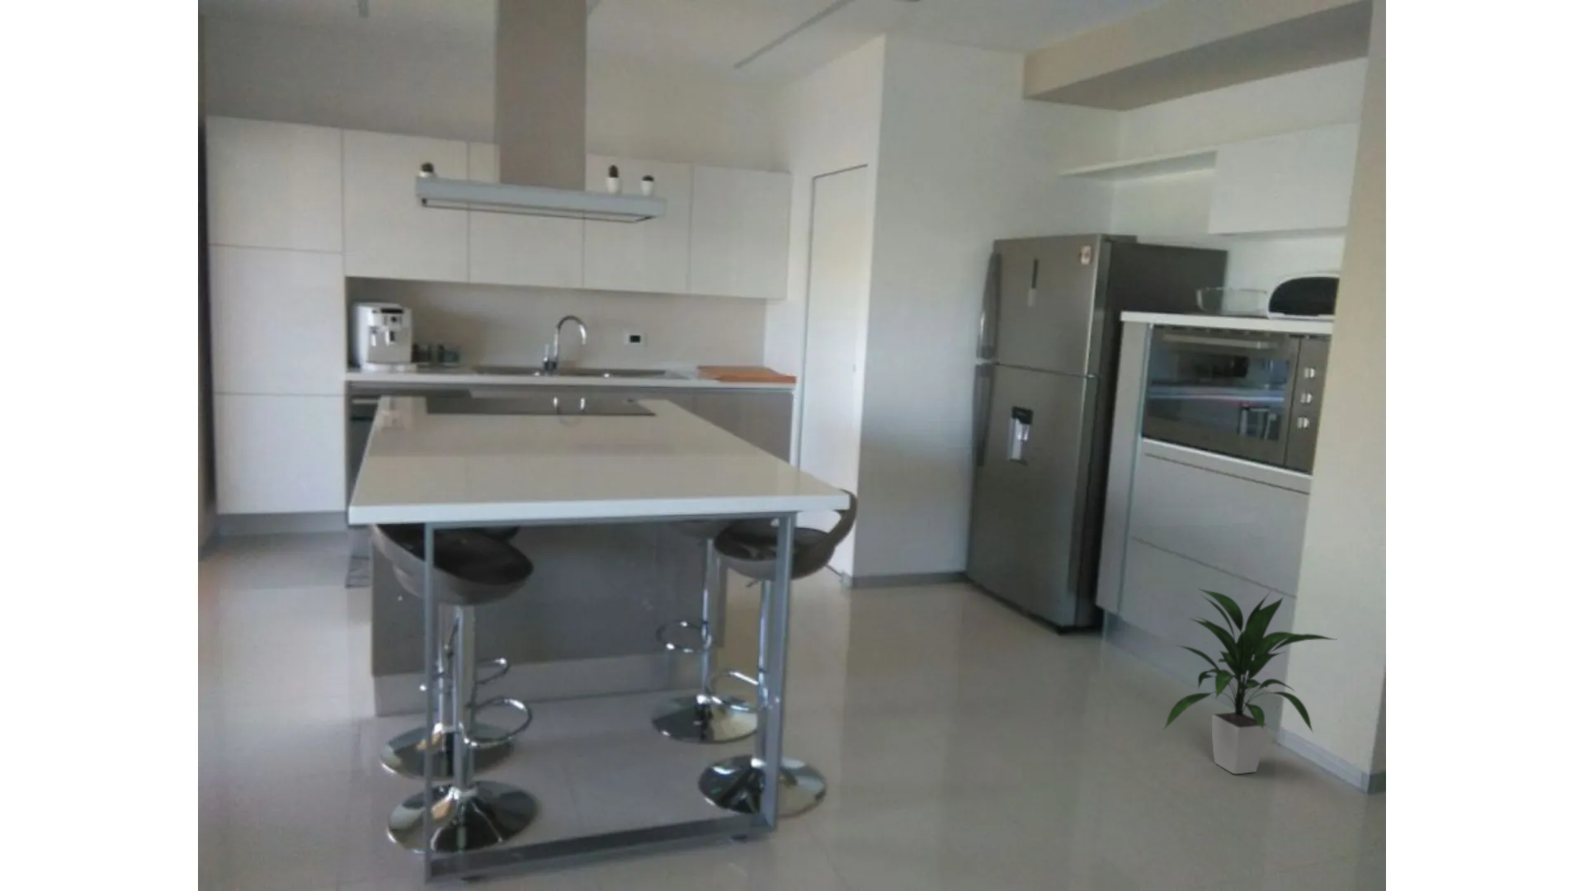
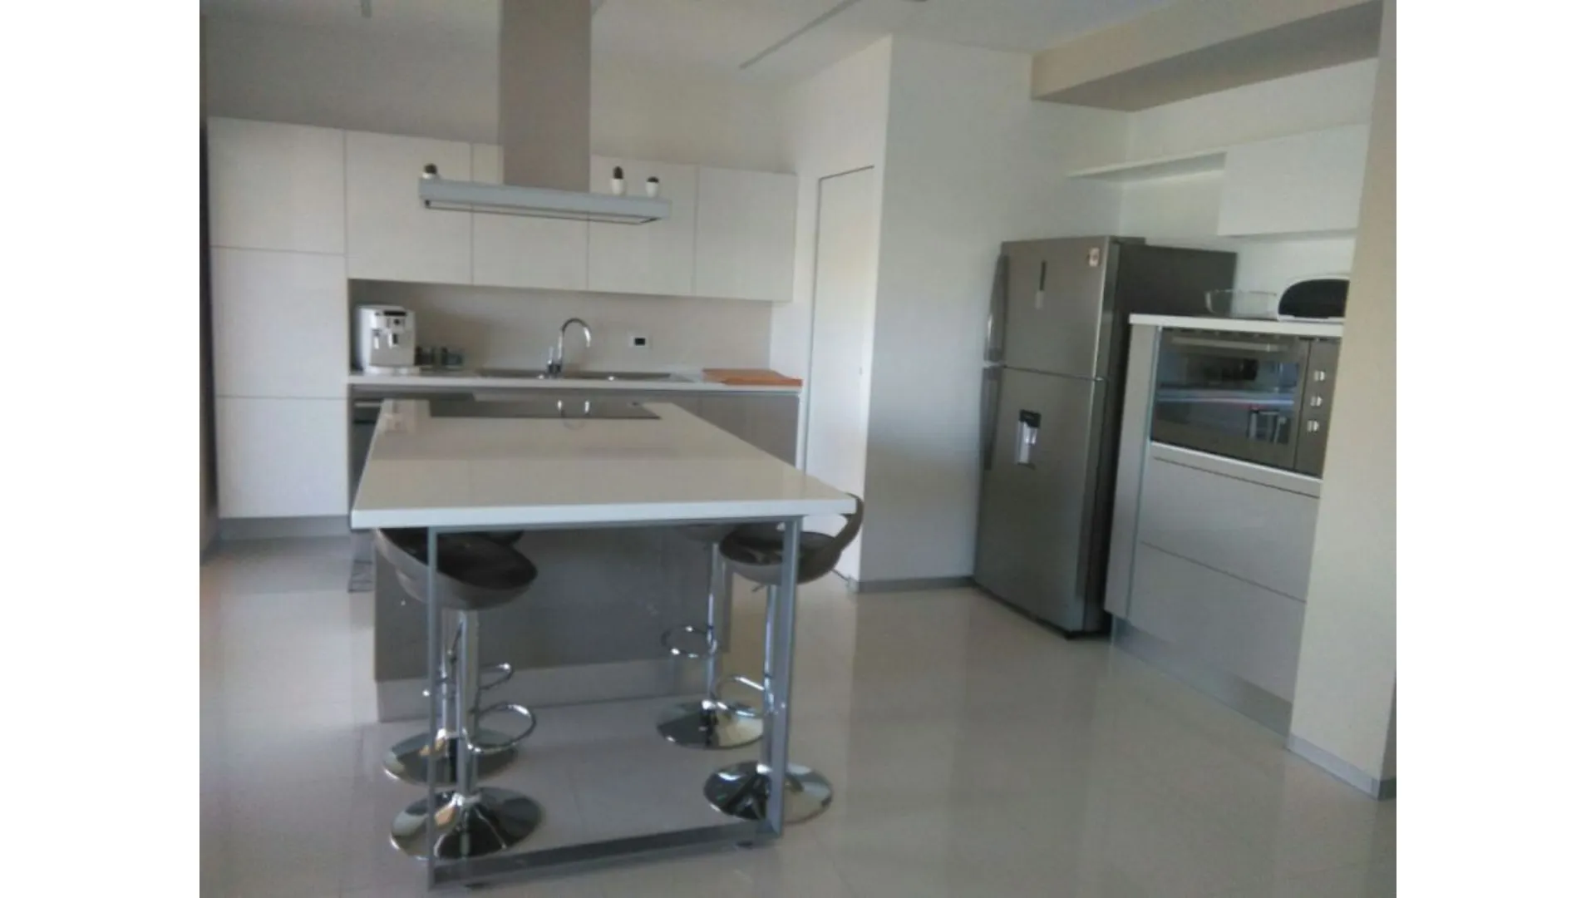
- indoor plant (1237, 676)
